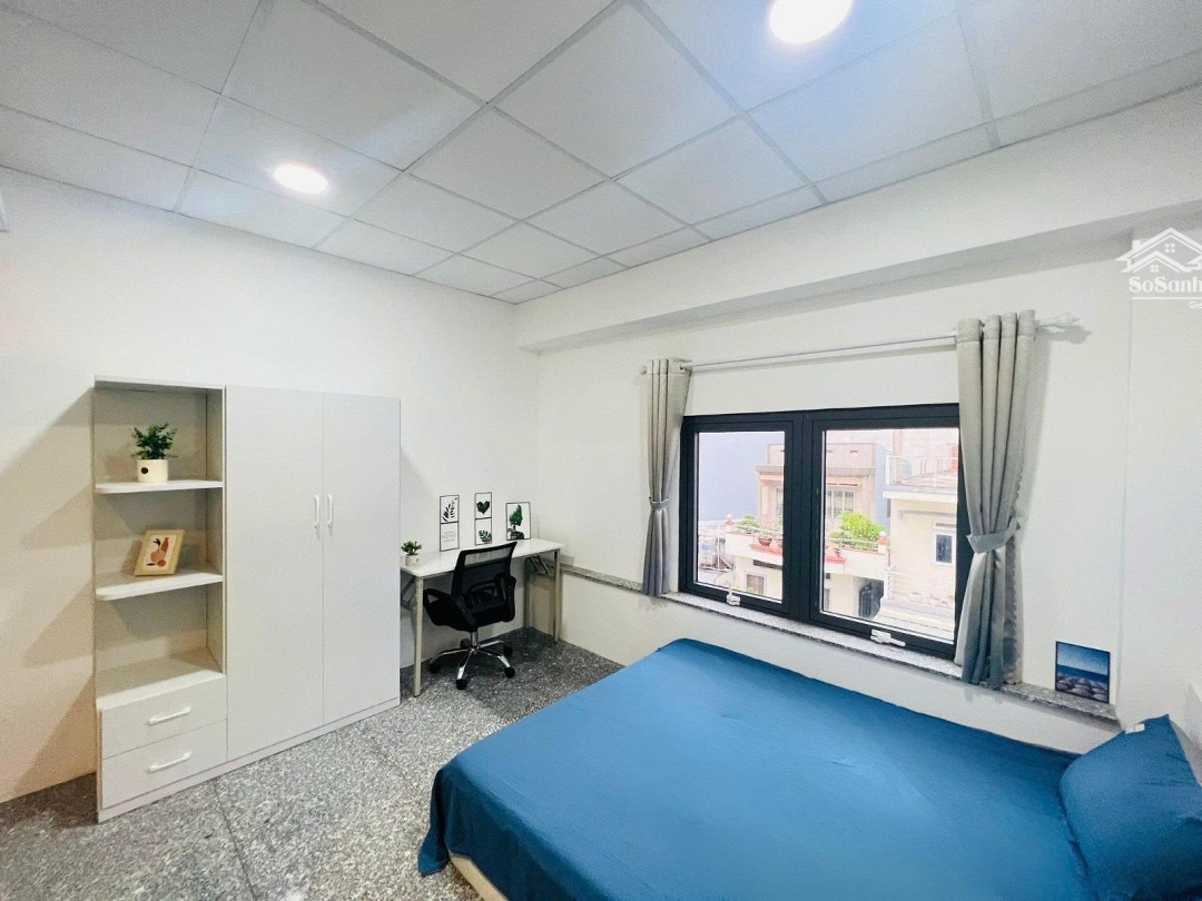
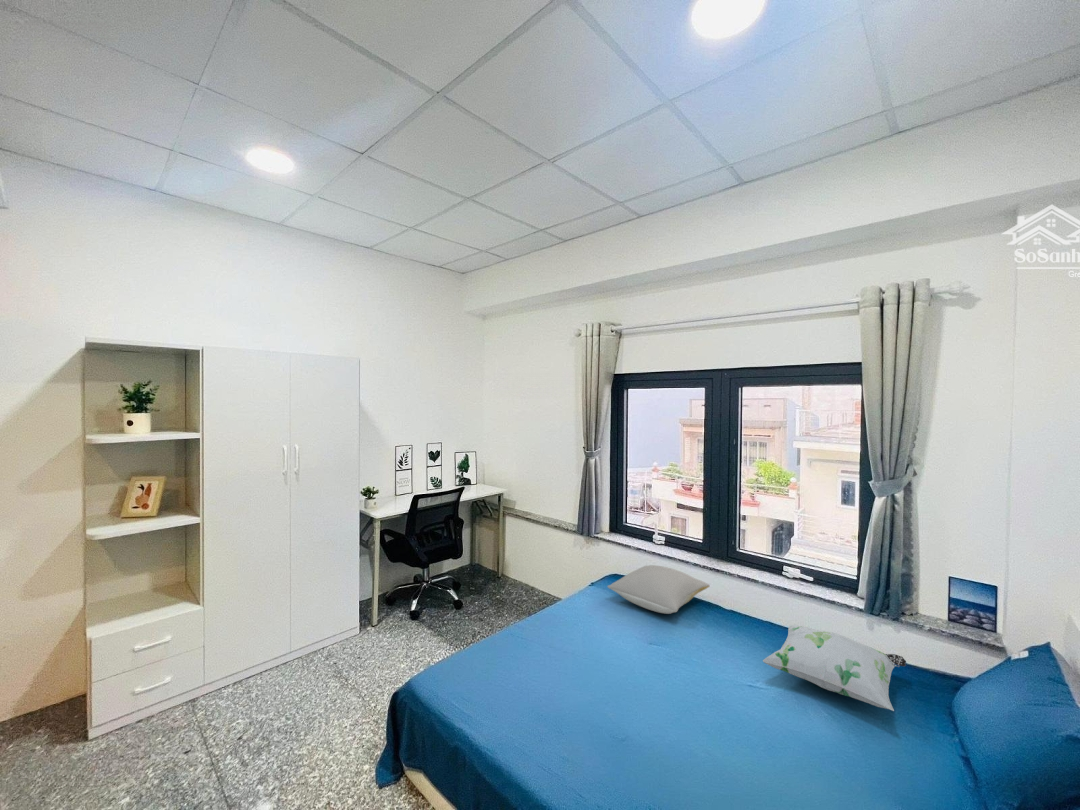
+ pillow (658, 585)
+ decorative pillow (834, 660)
